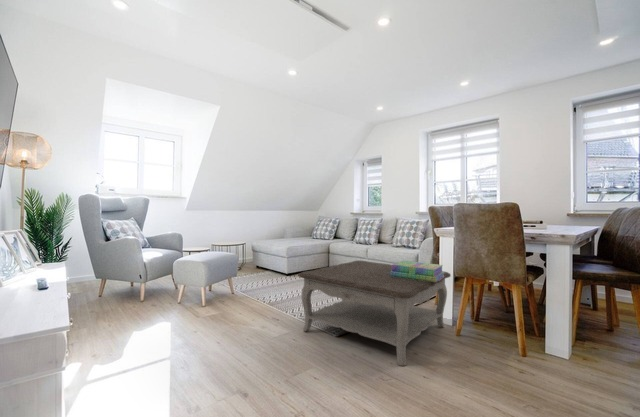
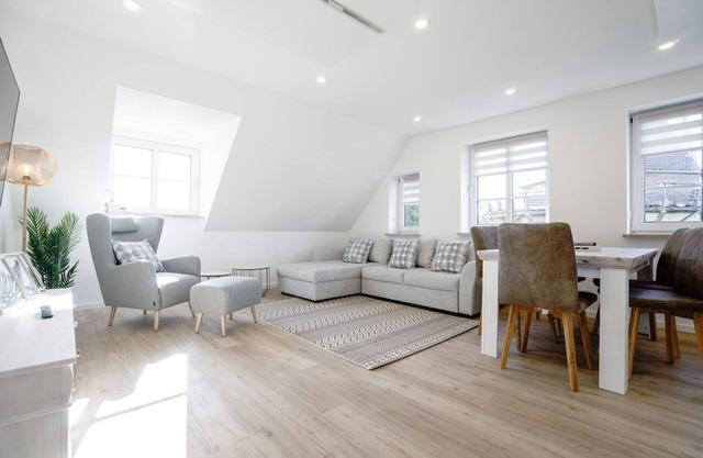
- stack of books (417, 270)
- coffee table (375, 300)
